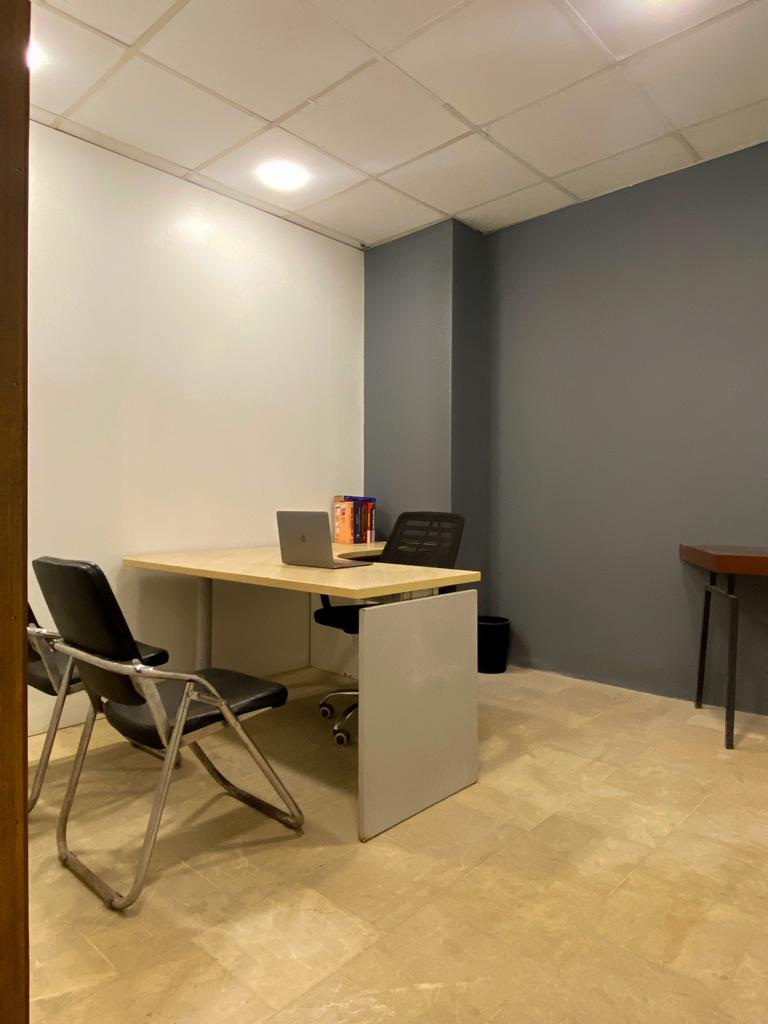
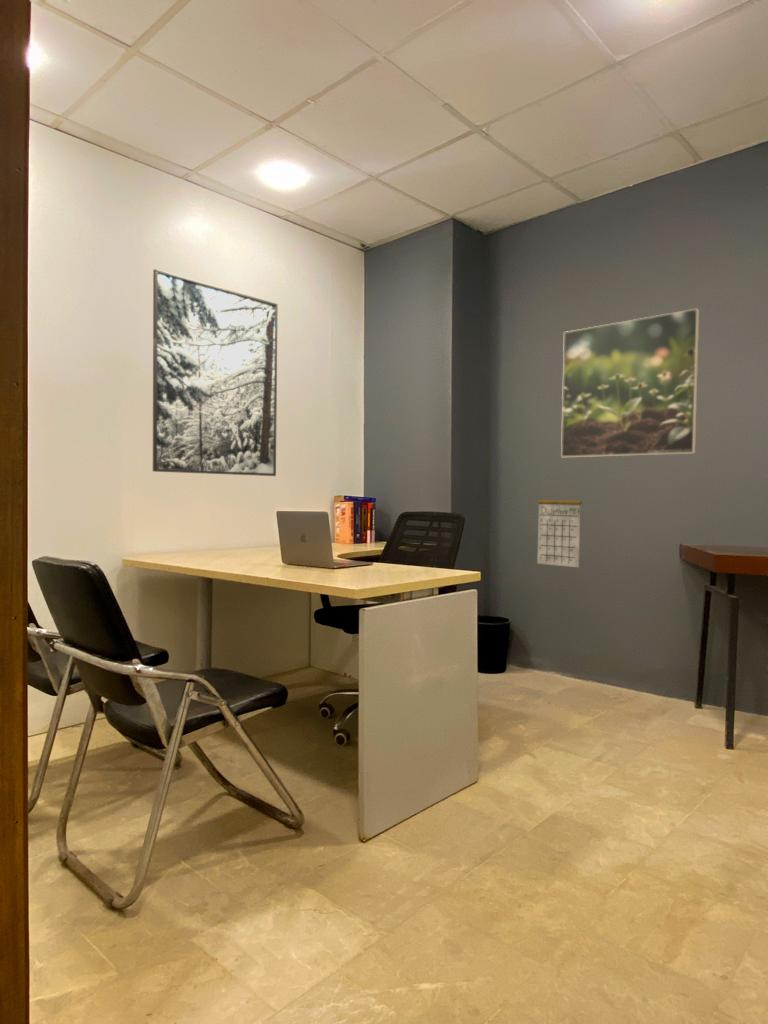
+ calendar (558, 525)
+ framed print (625, 388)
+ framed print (219, 381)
